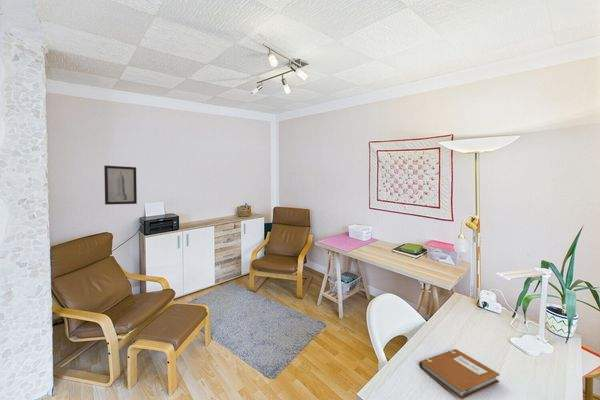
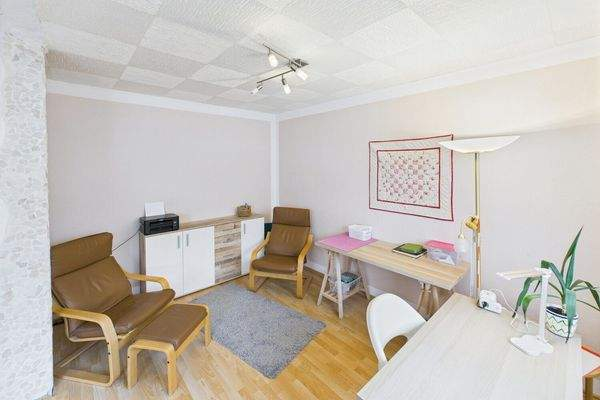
- wall art (121, 185)
- notebook (458, 370)
